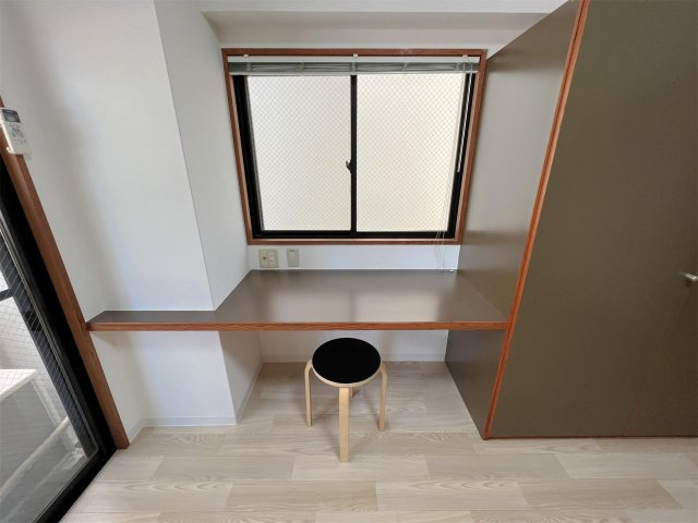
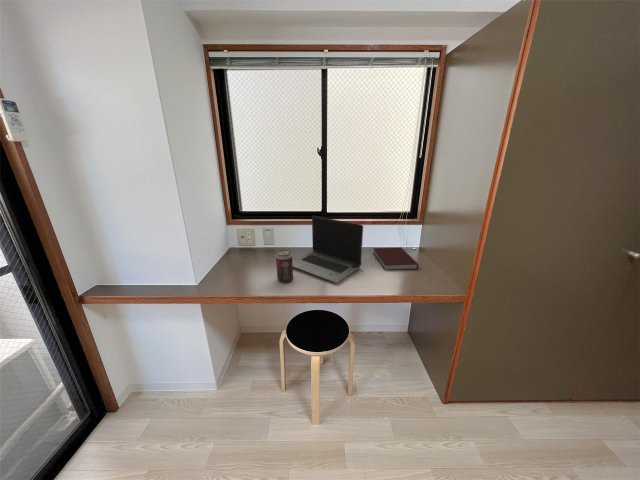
+ beverage can (284, 266)
+ laptop computer (323, 246)
+ notebook (393, 257)
